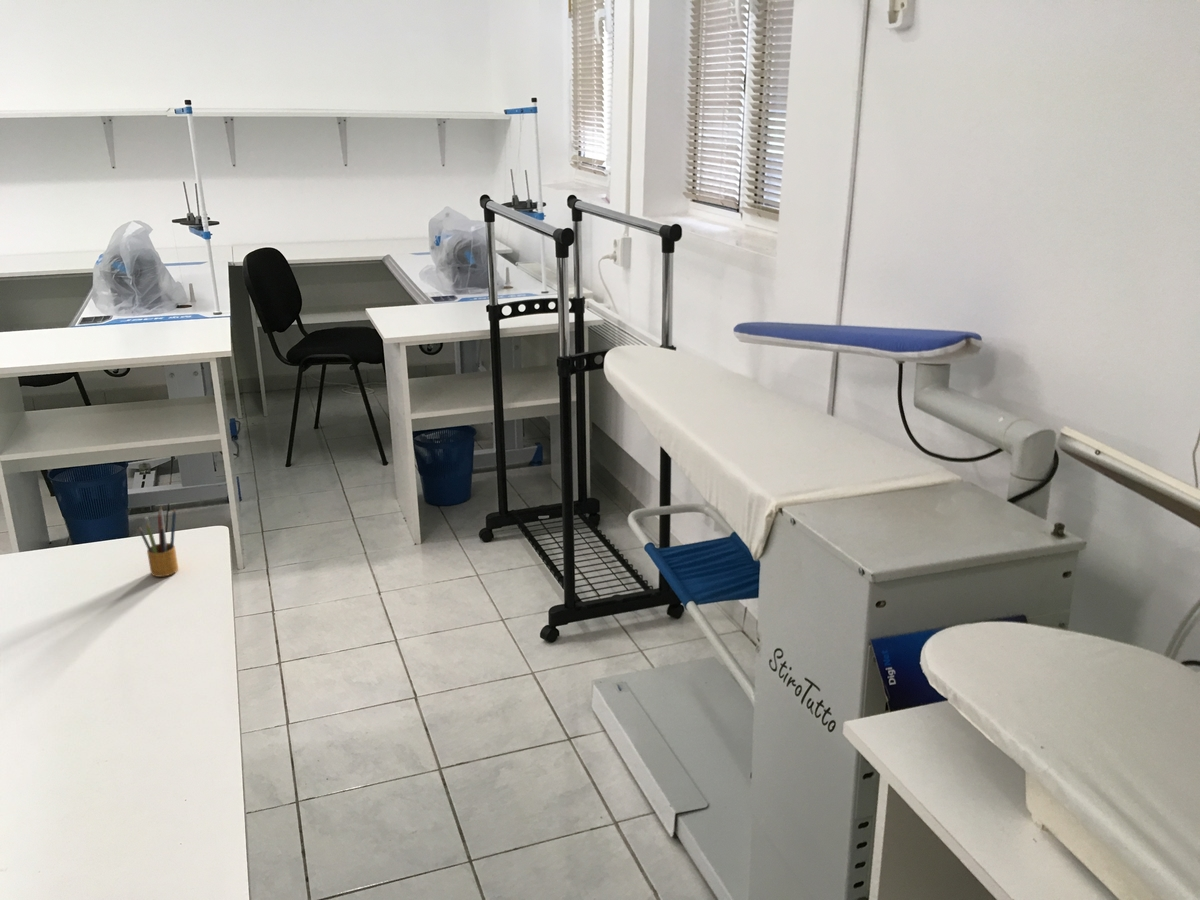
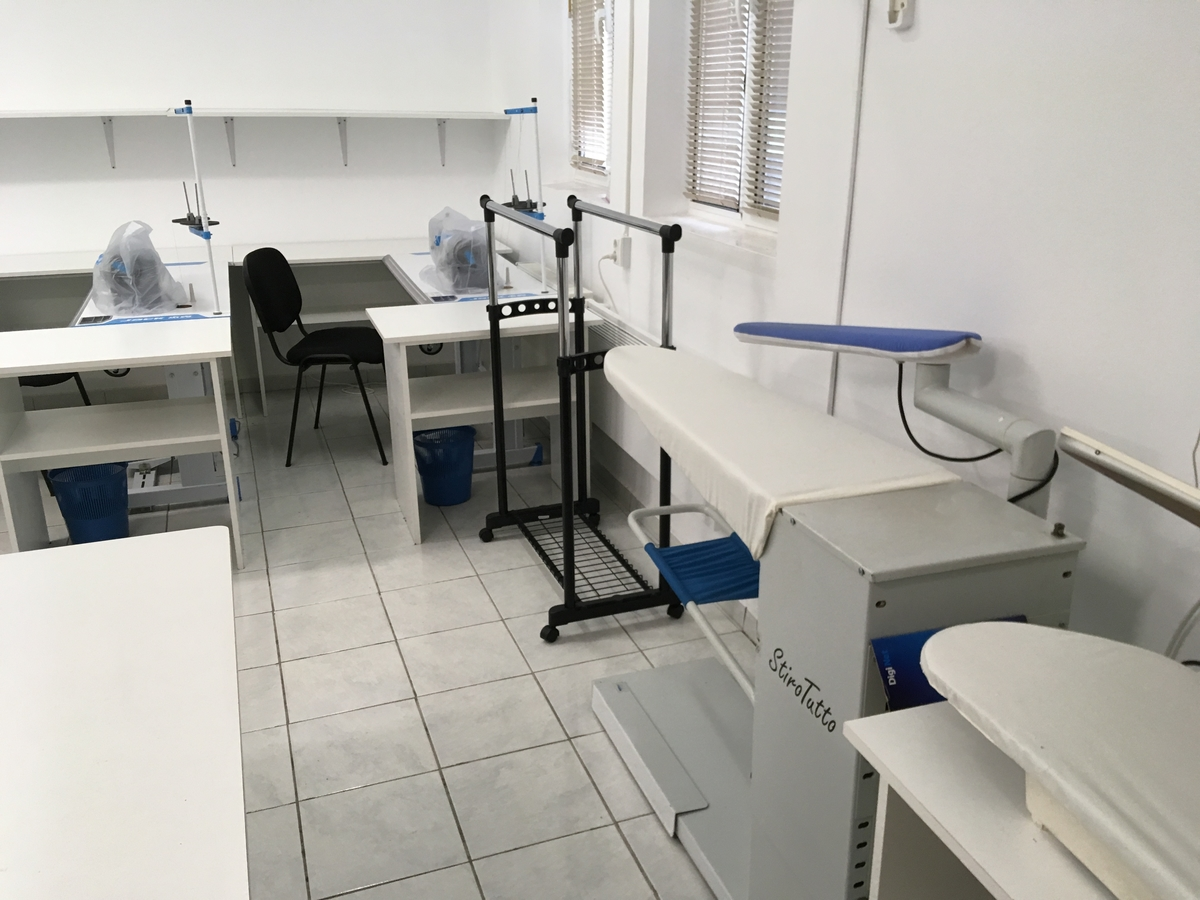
- pencil box (161, 543)
